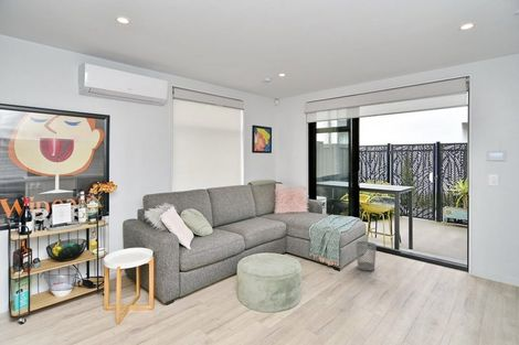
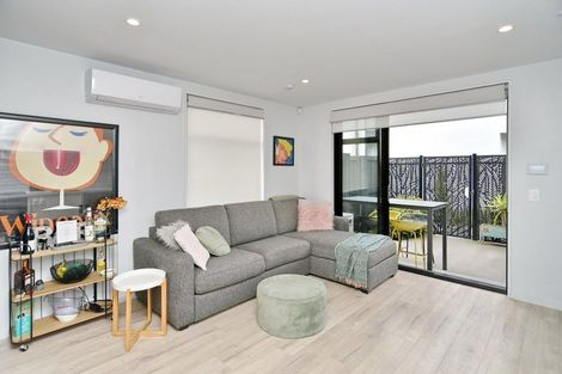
- wastebasket (366, 256)
